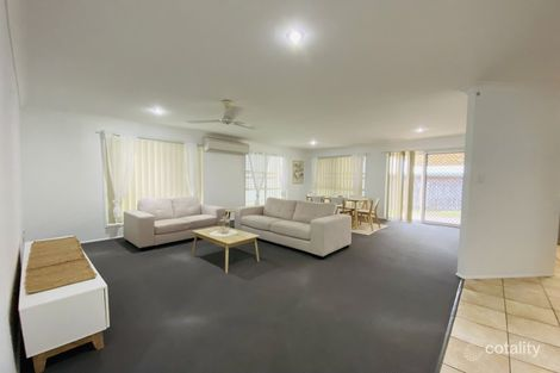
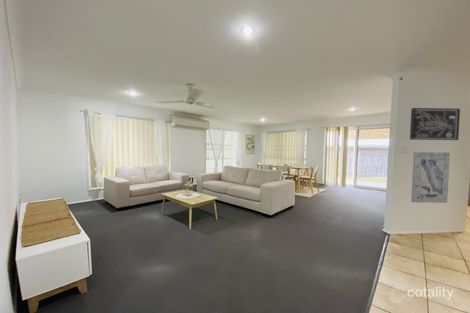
+ wall art (430, 177)
+ wall art (434, 124)
